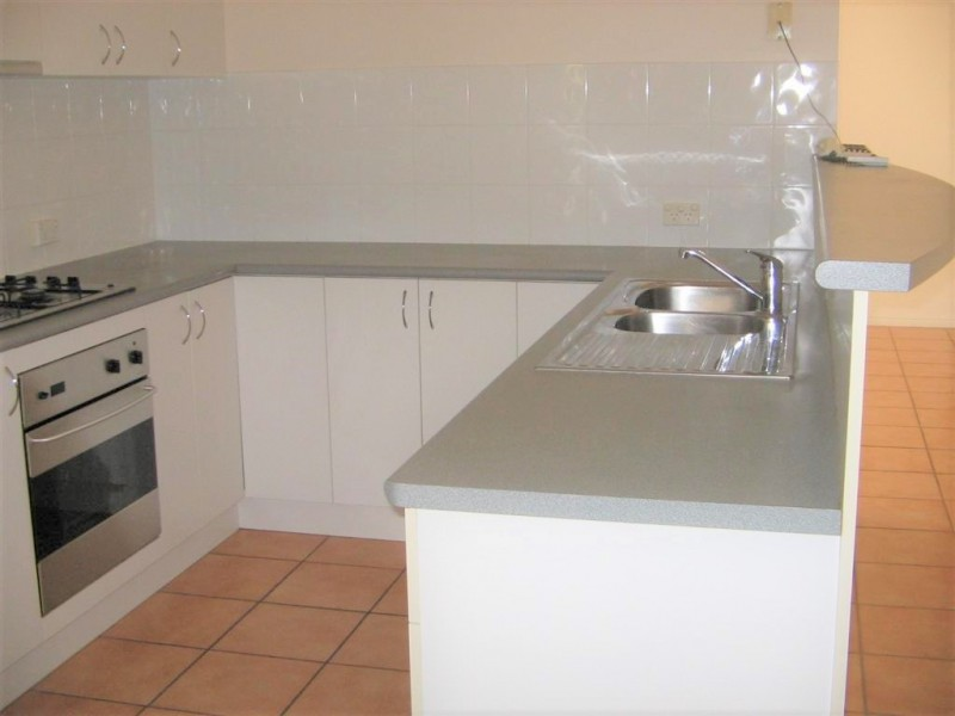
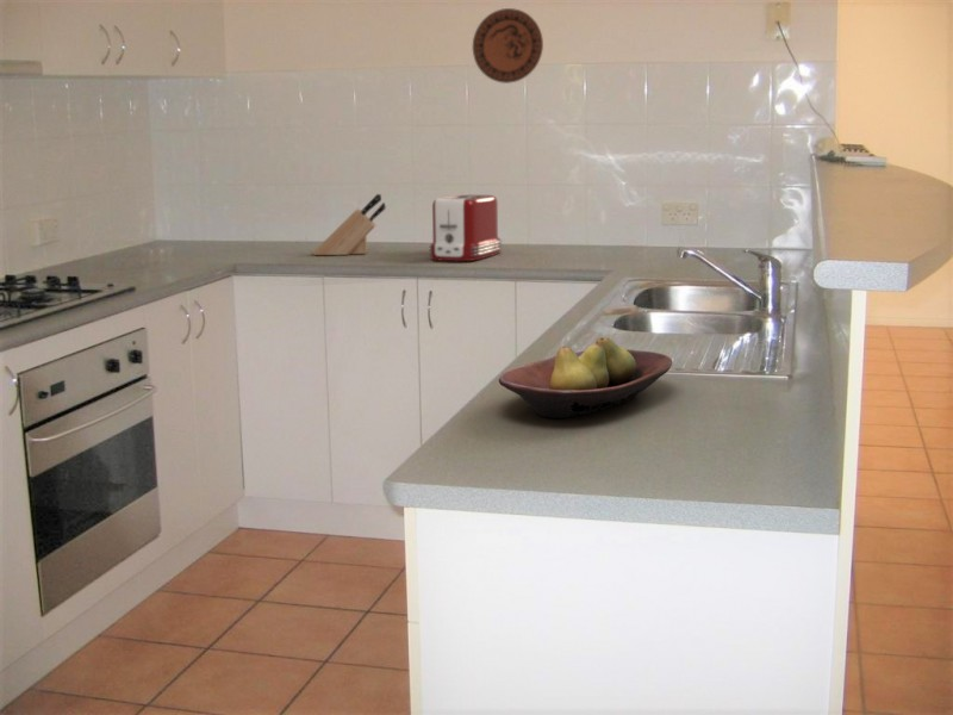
+ fruit bowl (587, 372)
+ knife block (349, 223)
+ toaster (466, 226)
+ decorative plate (507, 45)
